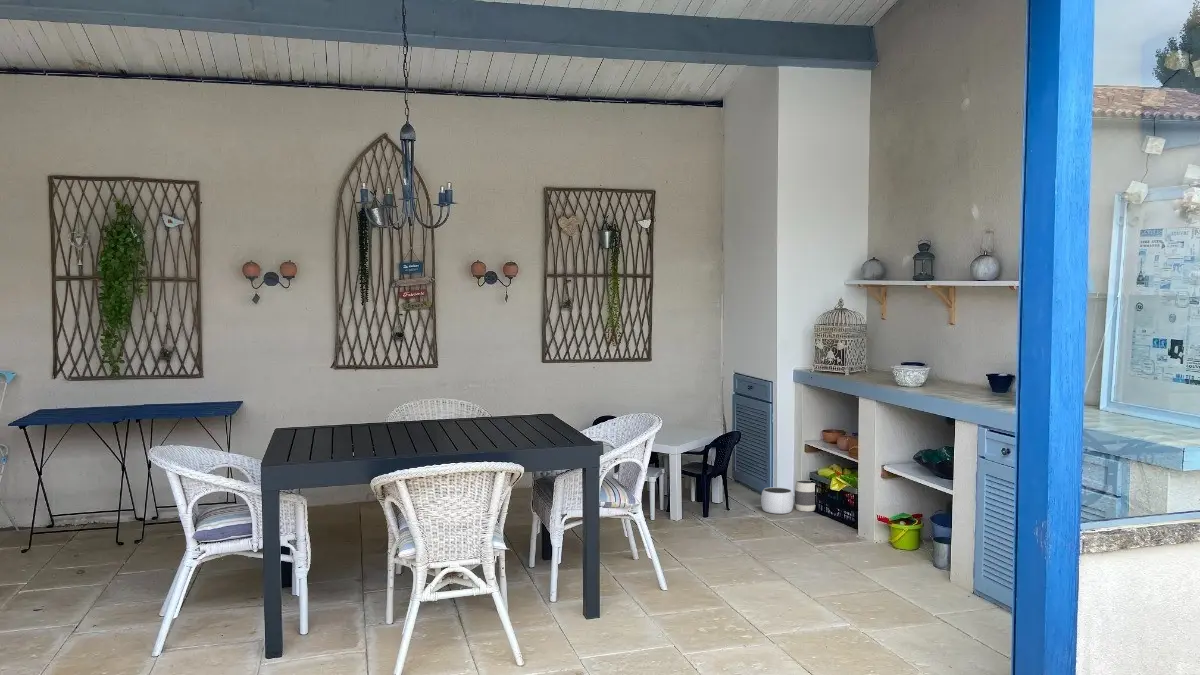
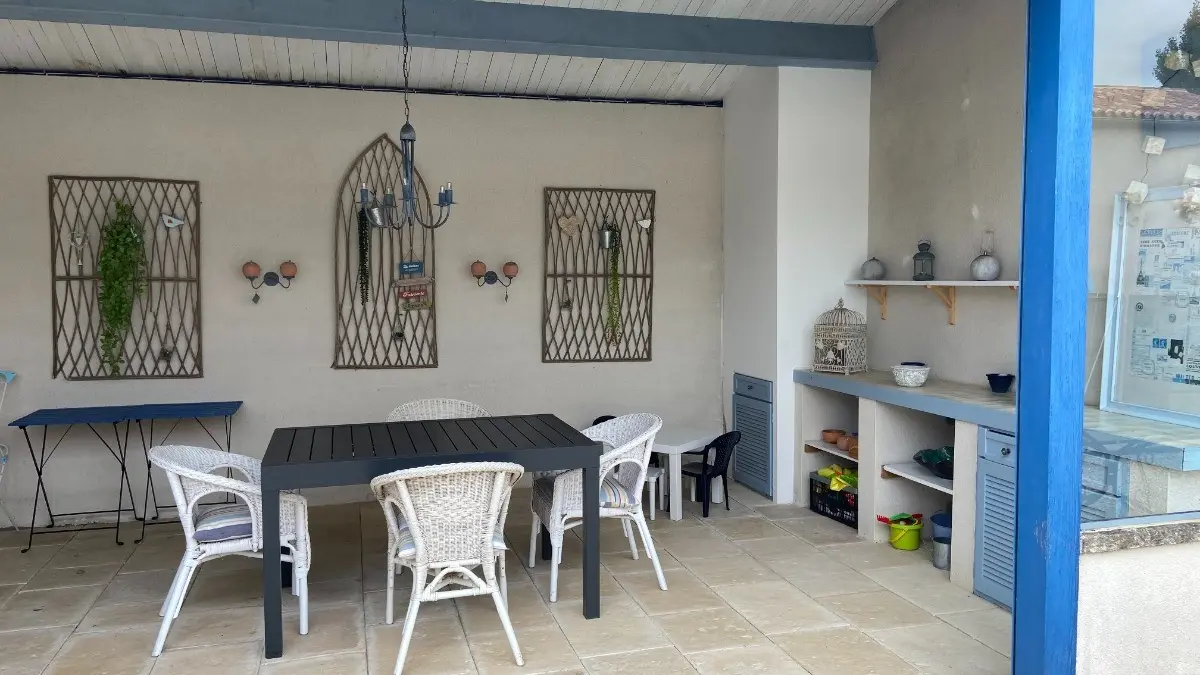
- waste basket (788, 495)
